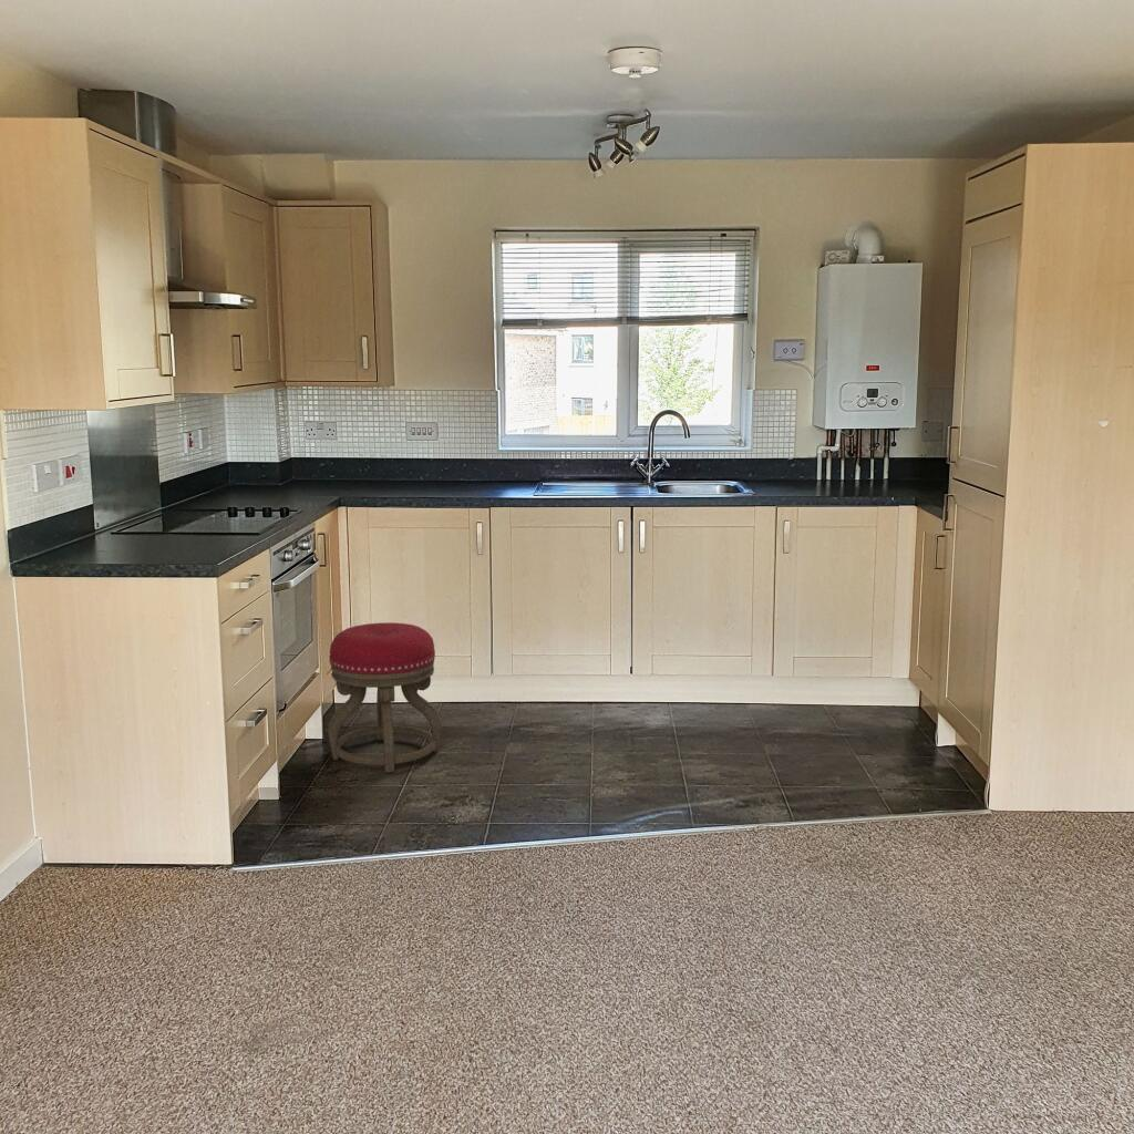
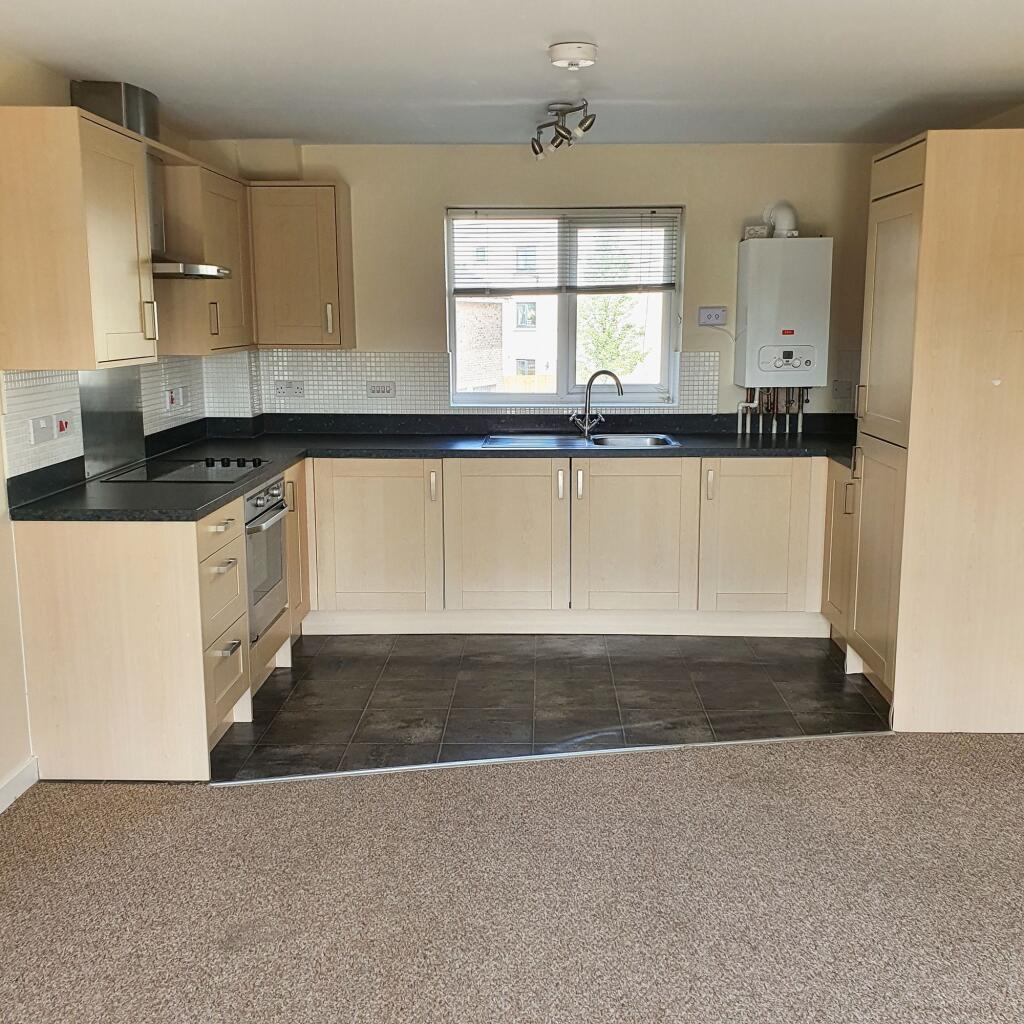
- stool (383, 692)
